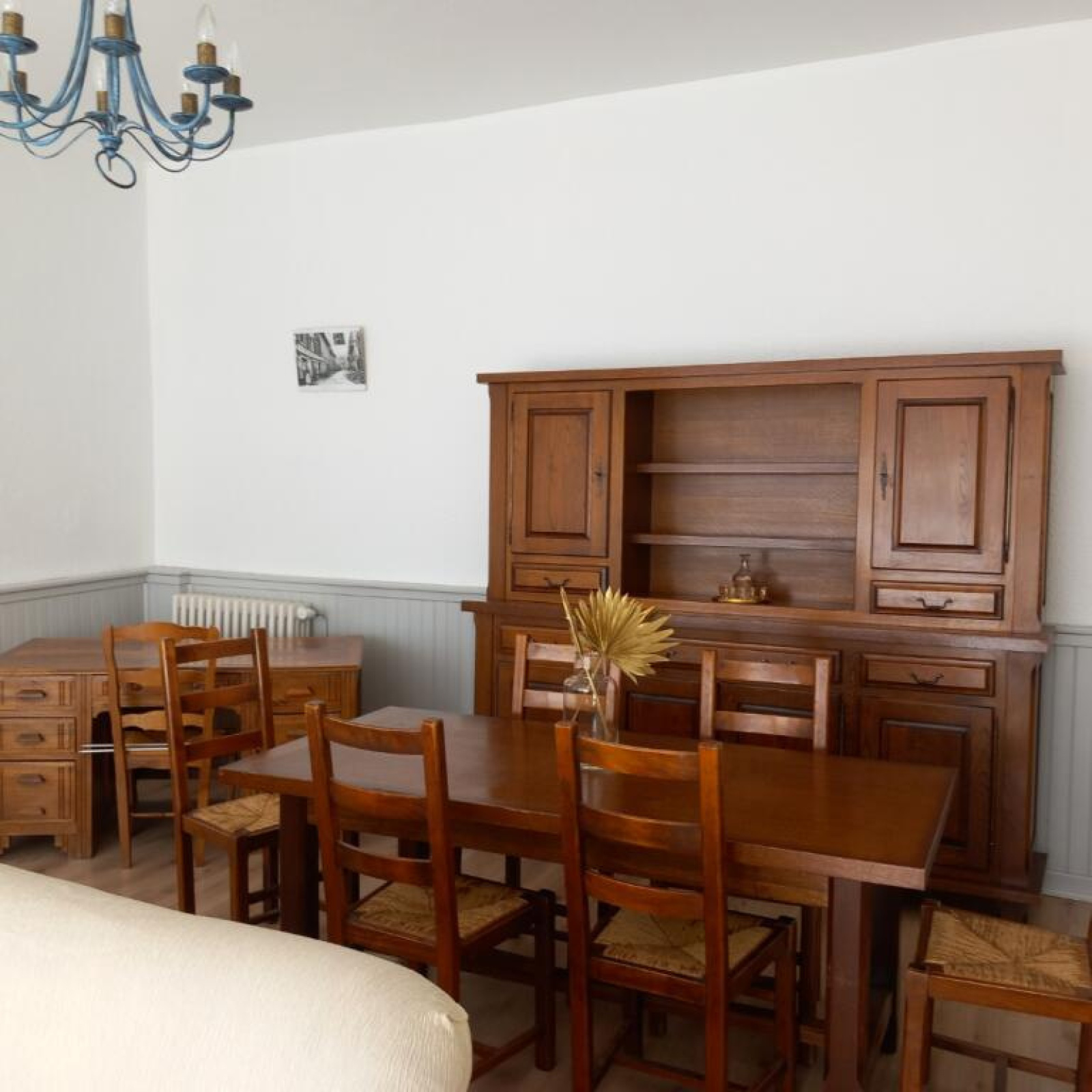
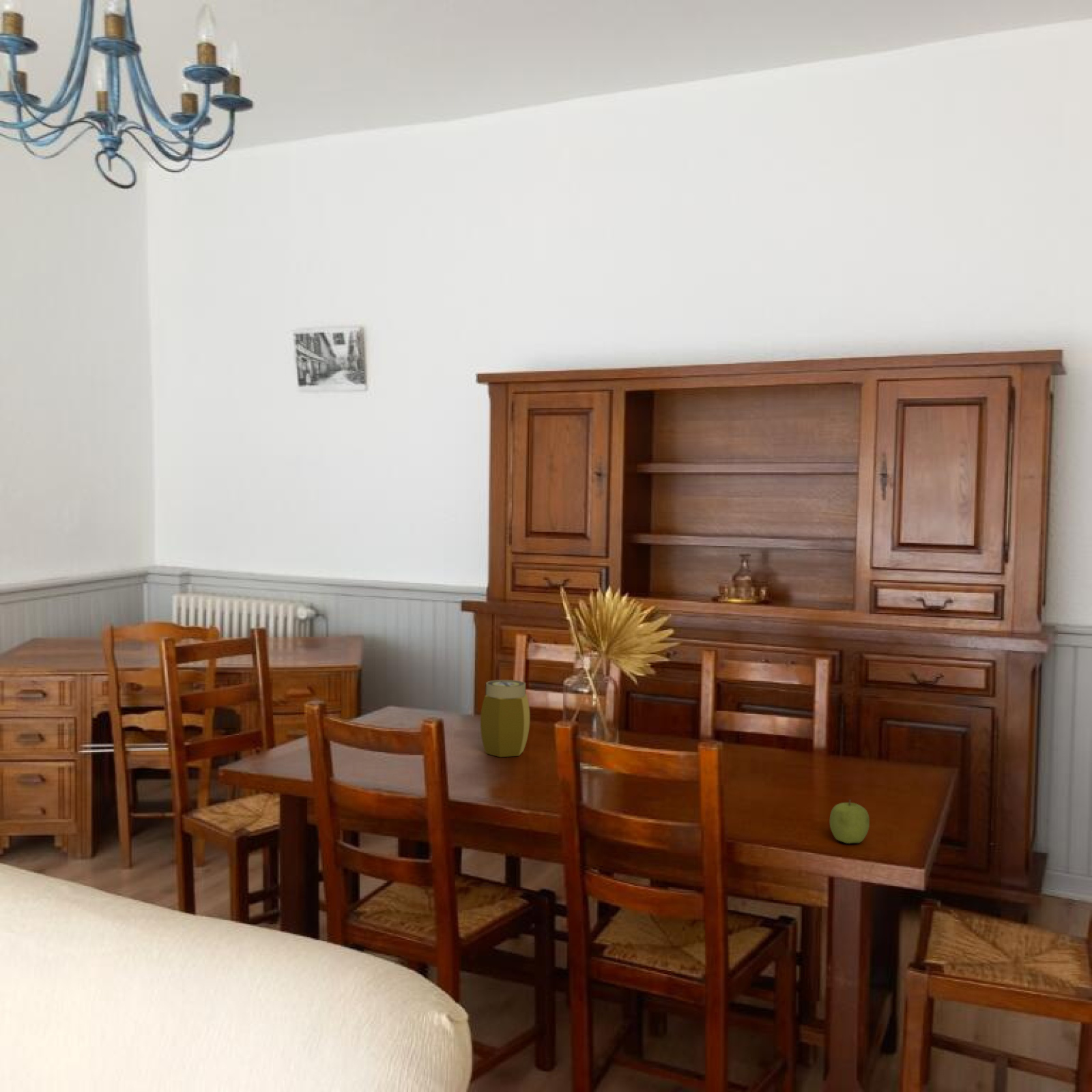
+ jar (505, 717)
+ fruit (849, 820)
